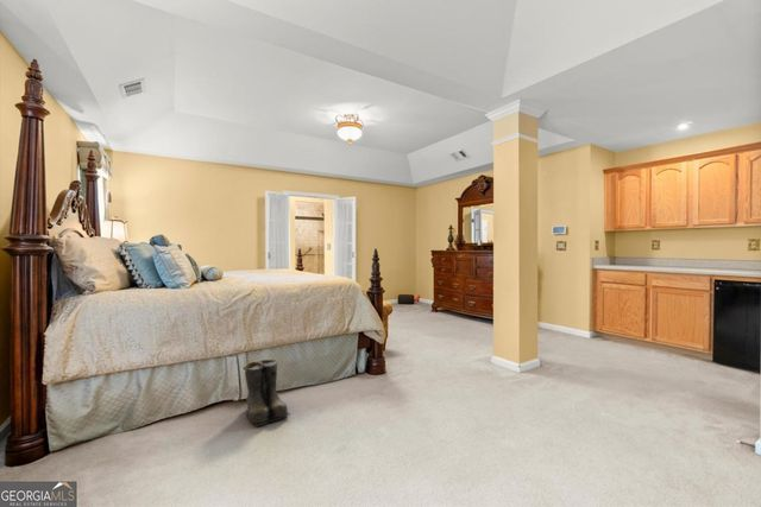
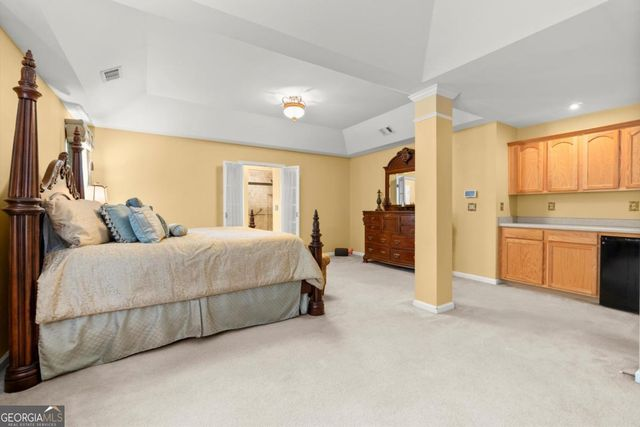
- boots (264, 389)
